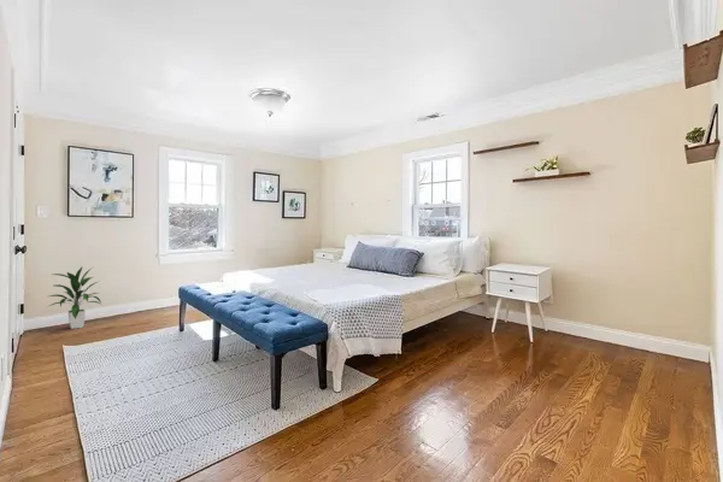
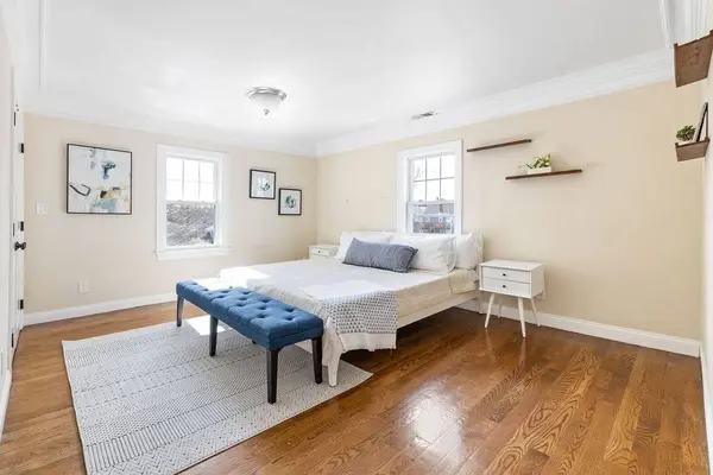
- indoor plant (75, 296)
